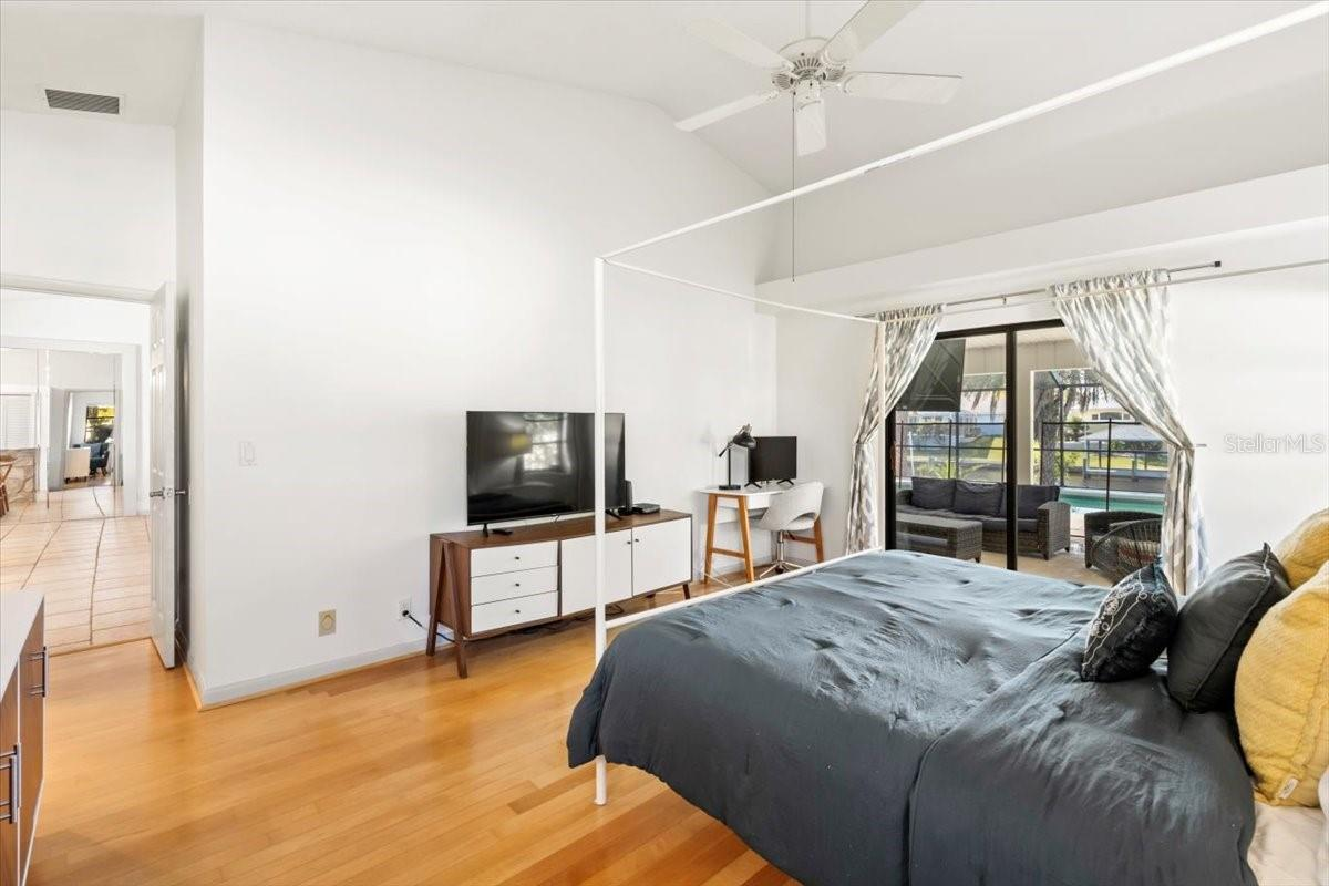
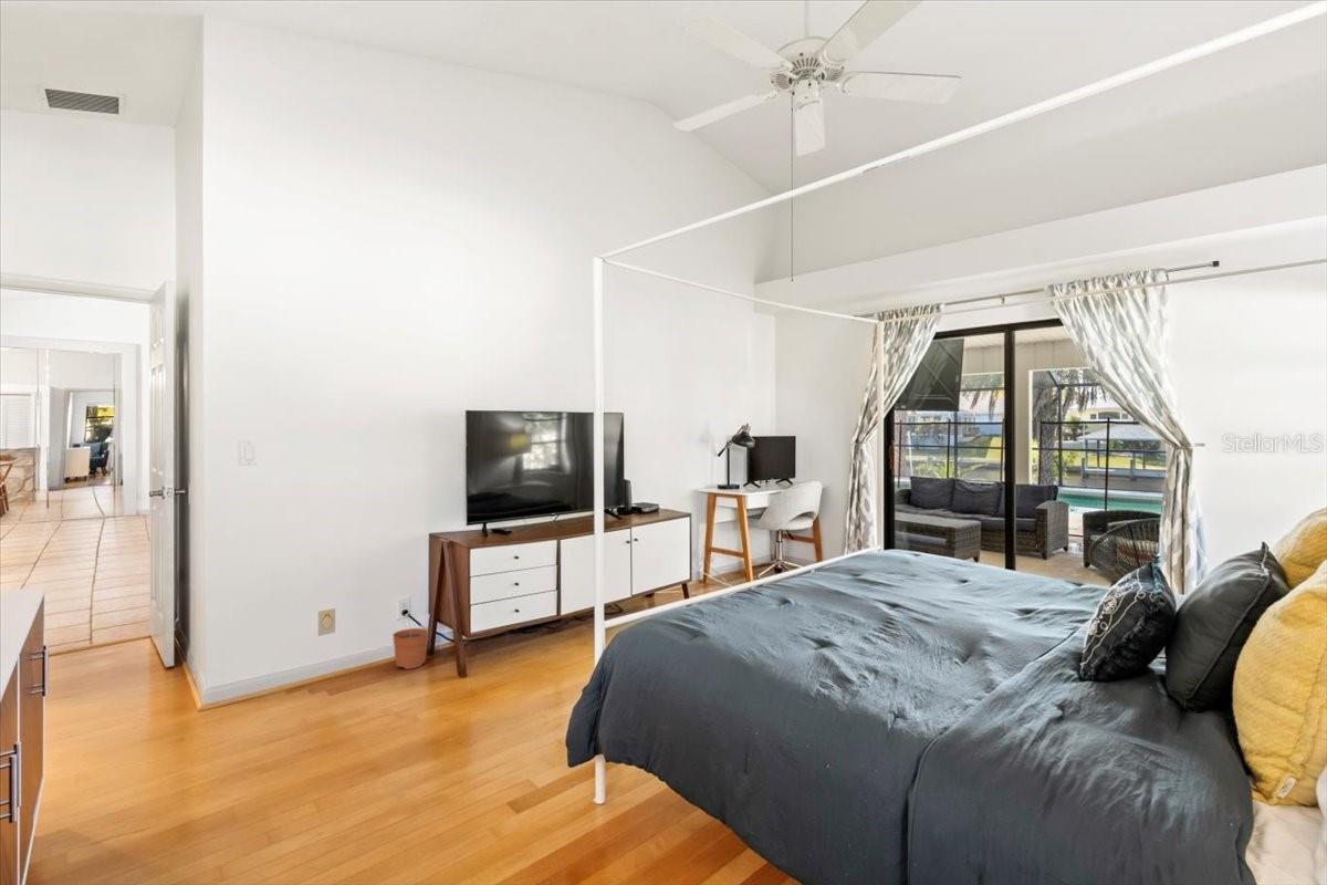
+ plant pot (410, 641)
